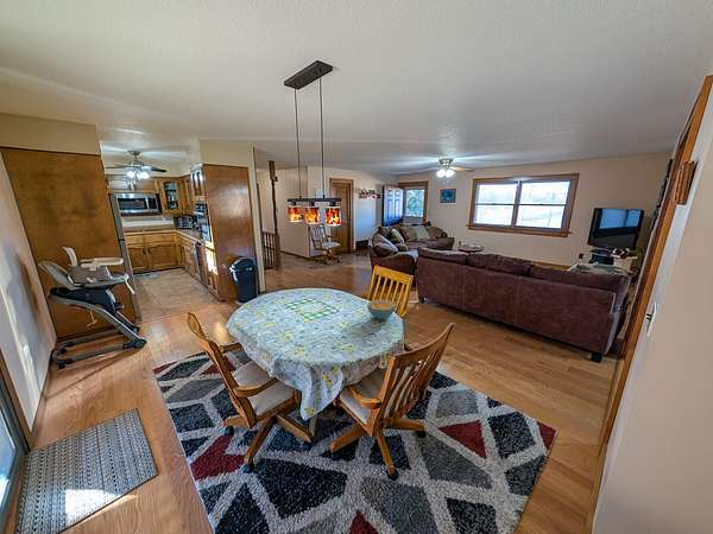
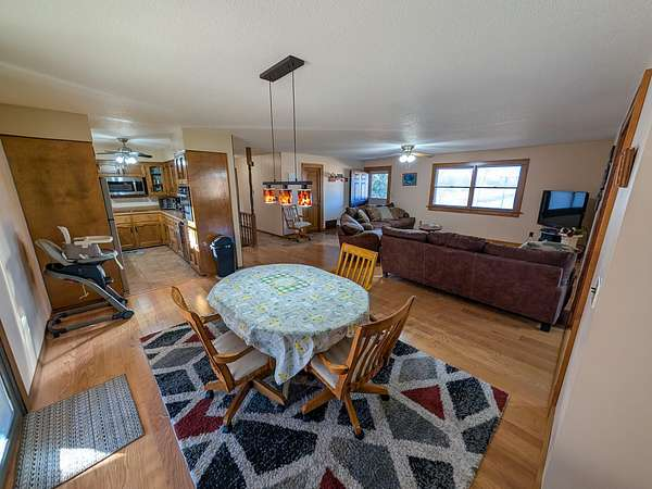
- cereal bowl (380, 311)
